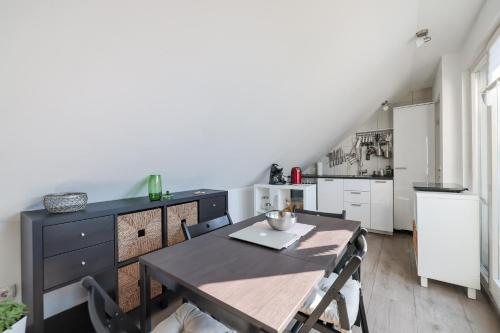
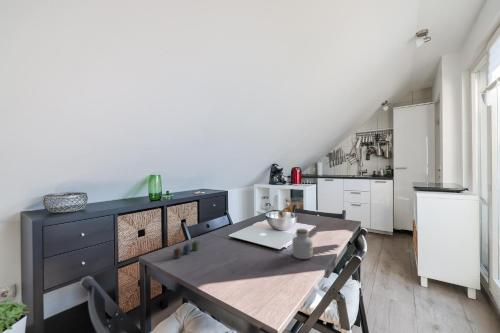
+ jar (302, 242)
+ cup (187, 245)
